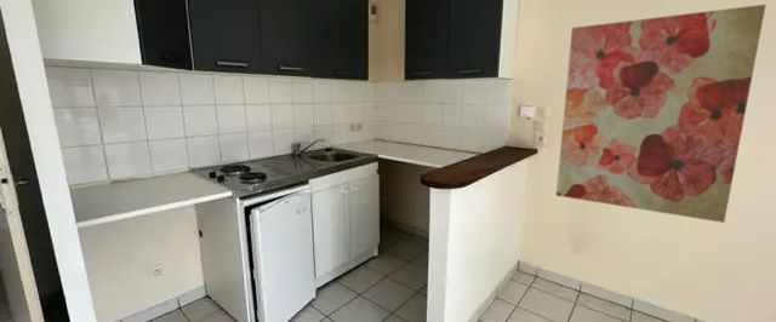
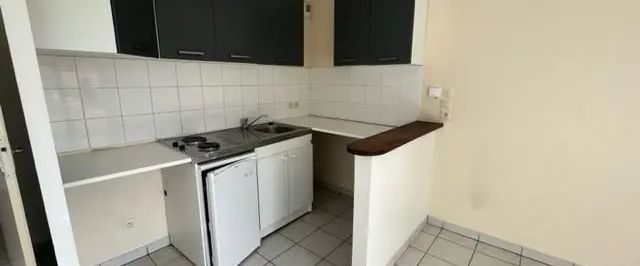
- wall art (641, 116)
